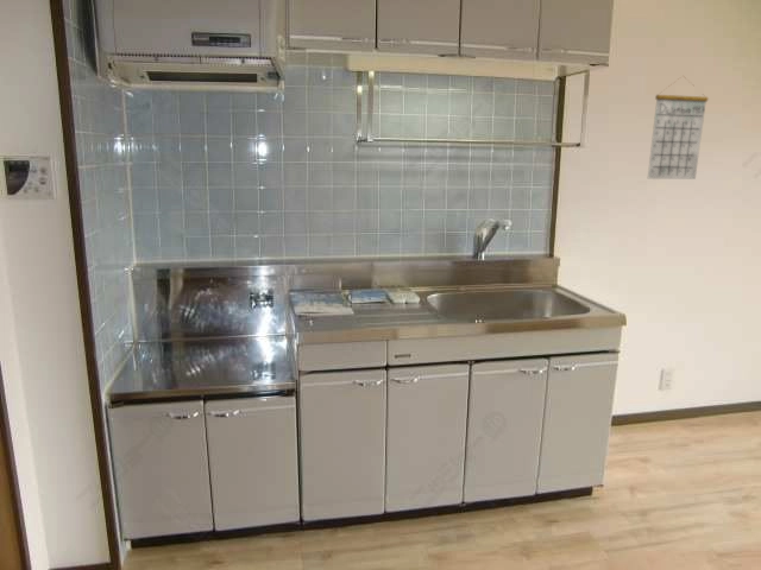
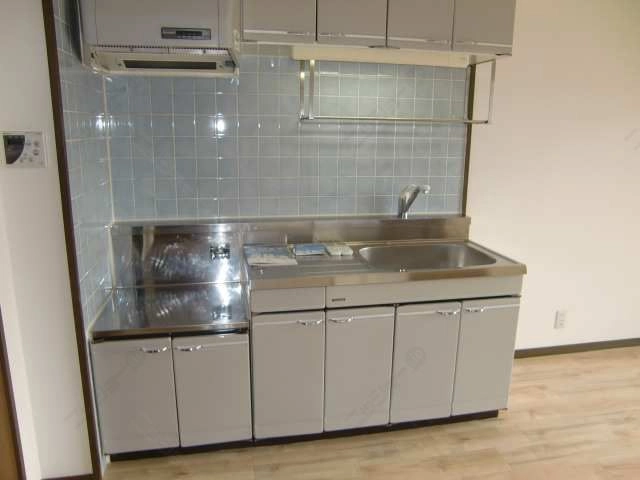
- calendar (678, 127)
